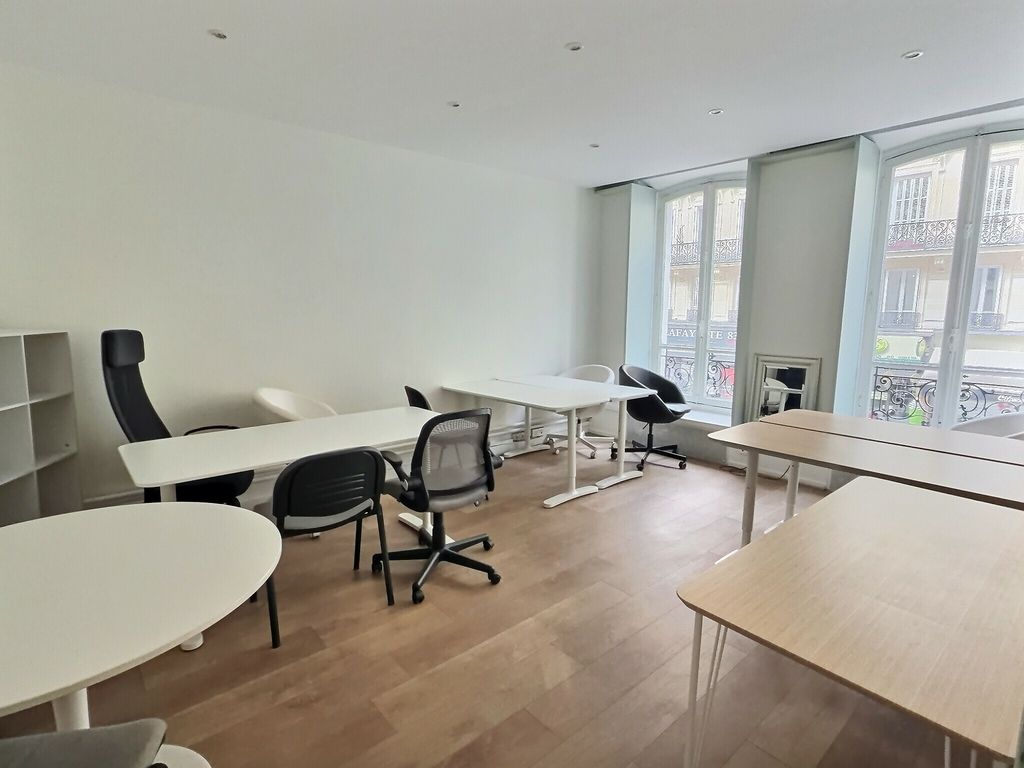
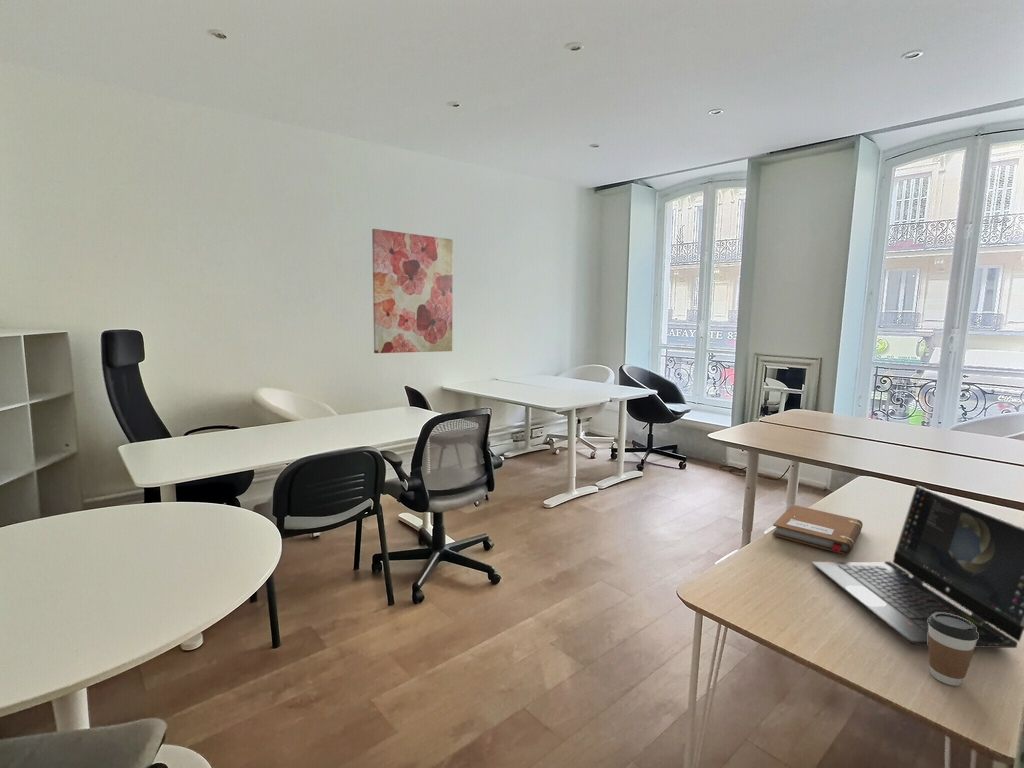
+ coffee cup (949, 649)
+ wall art (414, 294)
+ notebook (818, 528)
+ laptop computer (914, 556)
